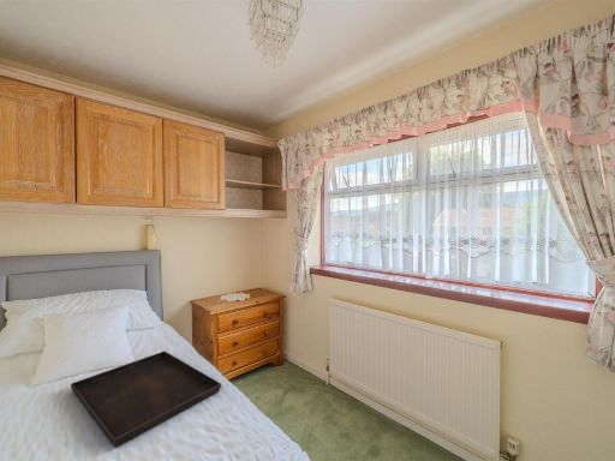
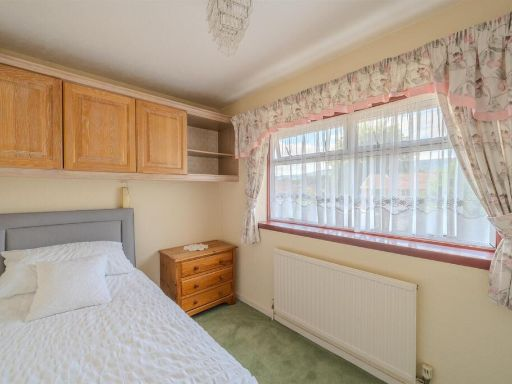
- serving tray (145, 387)
